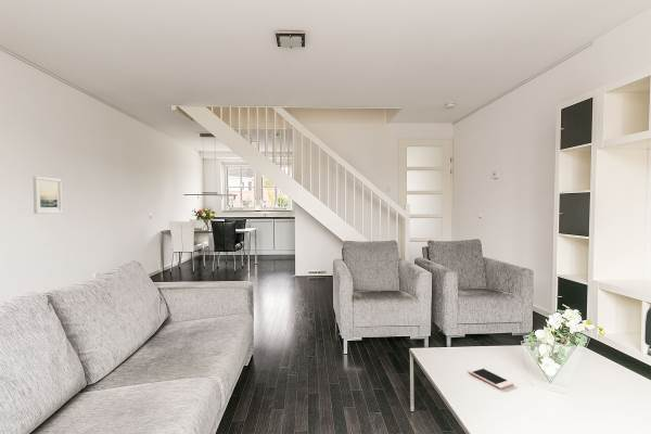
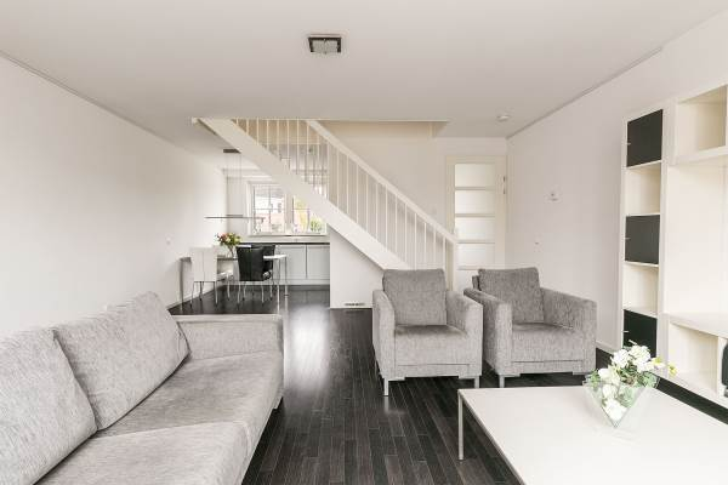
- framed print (48, 195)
- cell phone (489, 376)
